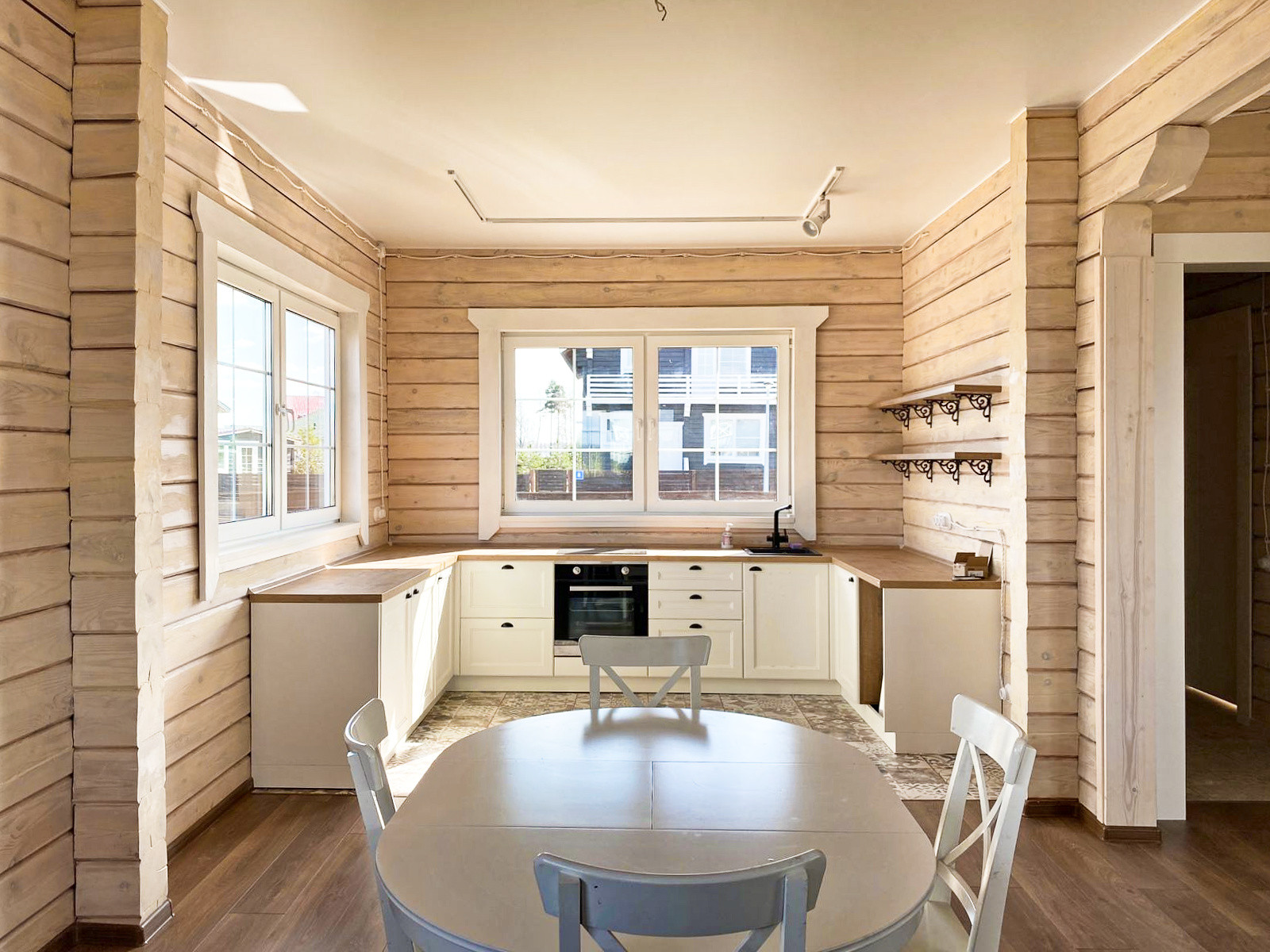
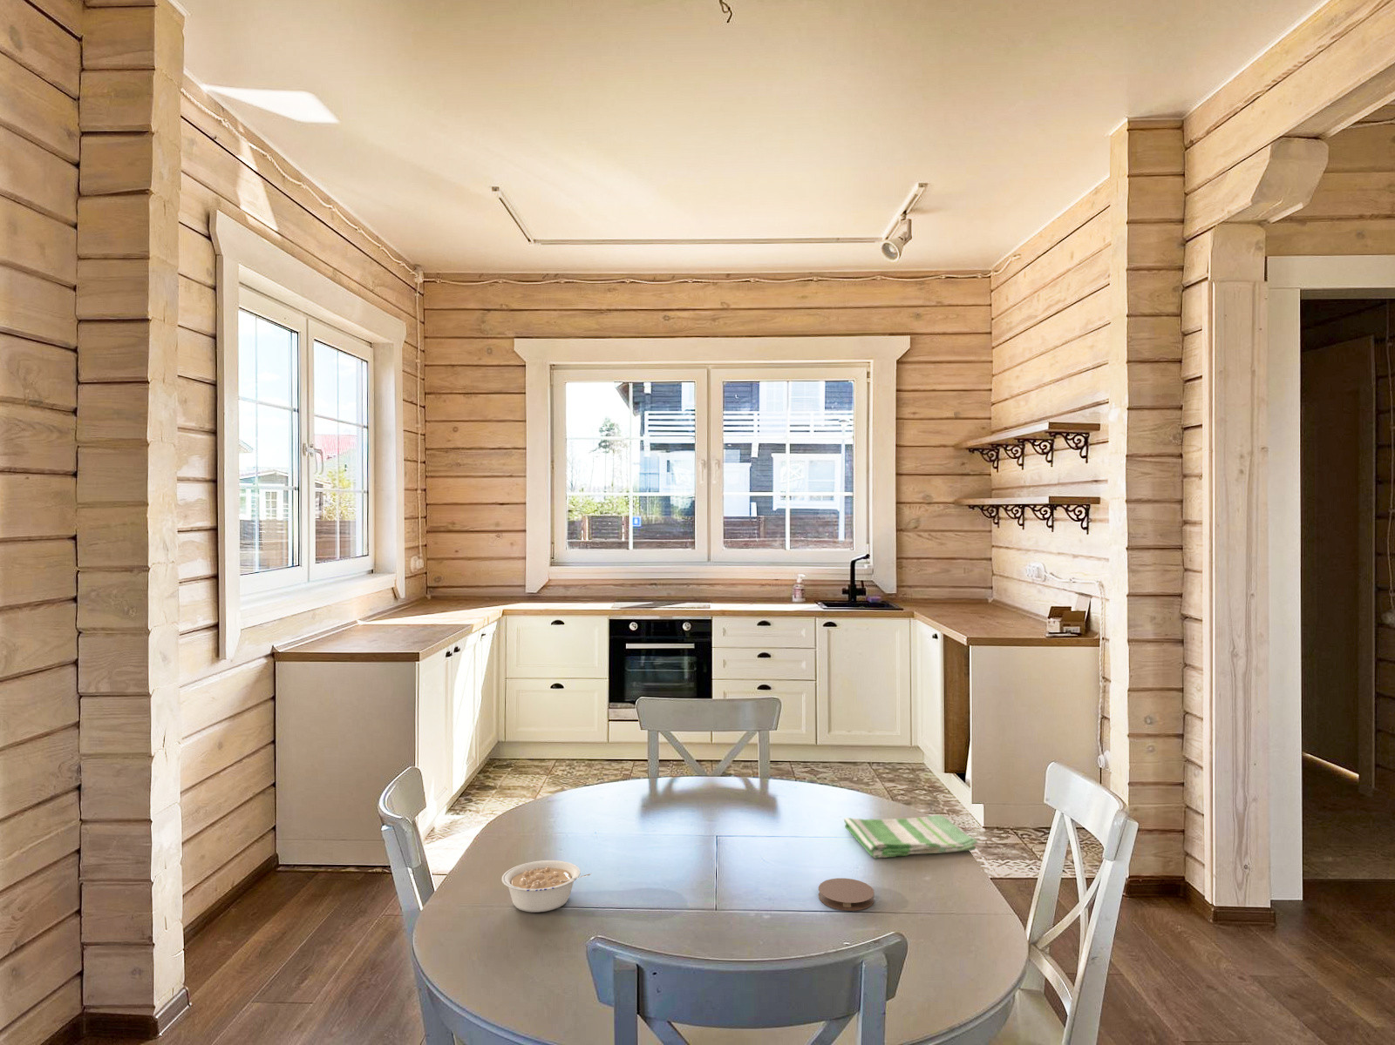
+ dish towel (907, 832)
+ legume (544, 885)
+ coaster (846, 894)
